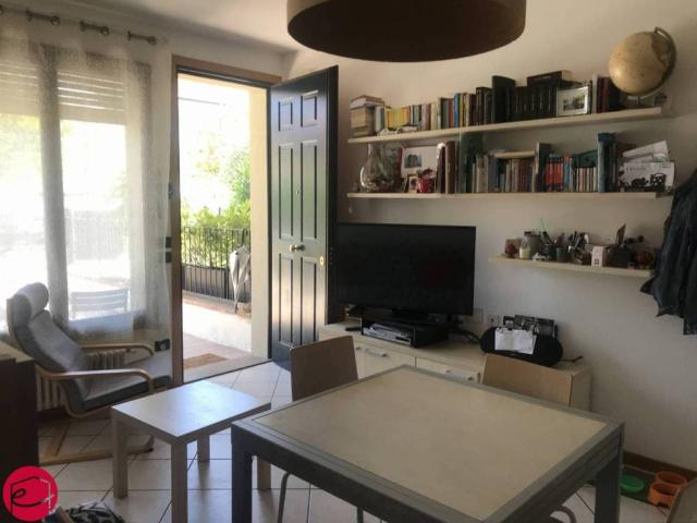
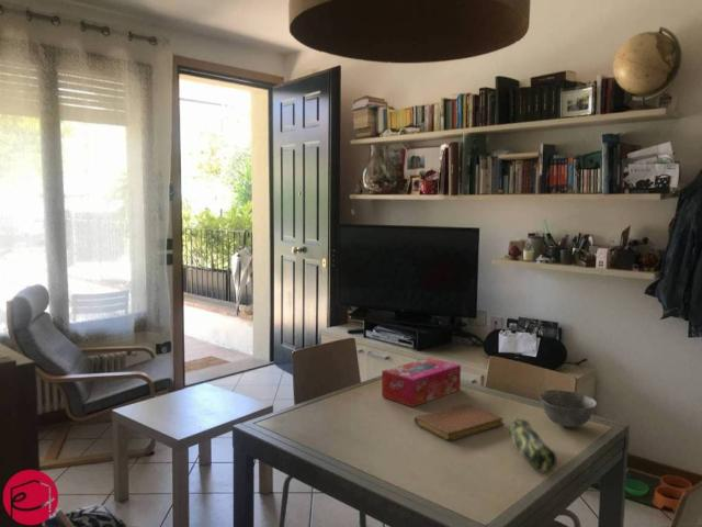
+ tissue box (421, 380)
+ bowl (567, 411)
+ pencil case (530, 444)
+ notebook (458, 419)
